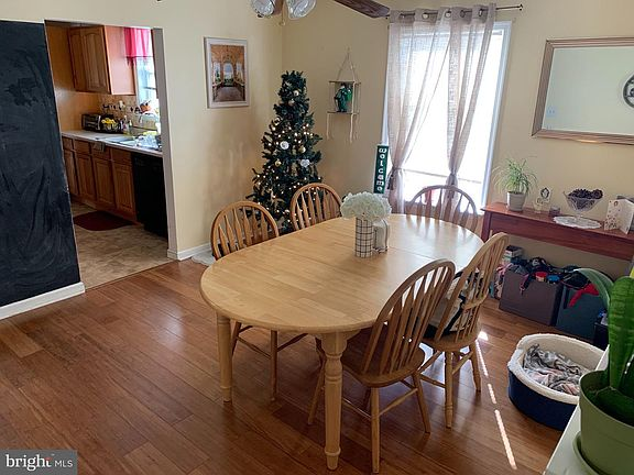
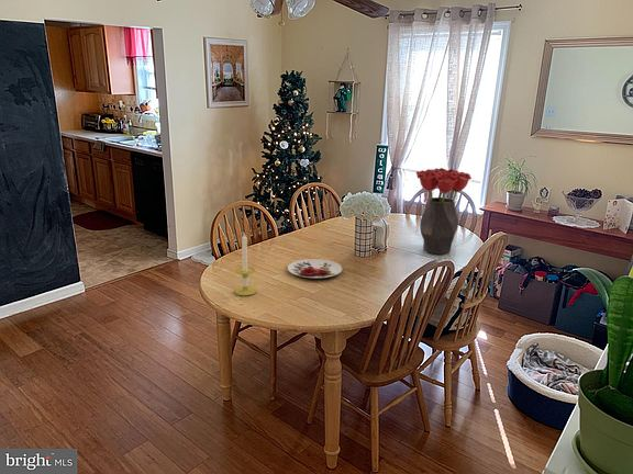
+ candle (244, 261)
+ bouquet (440, 211)
+ plate (314, 267)
